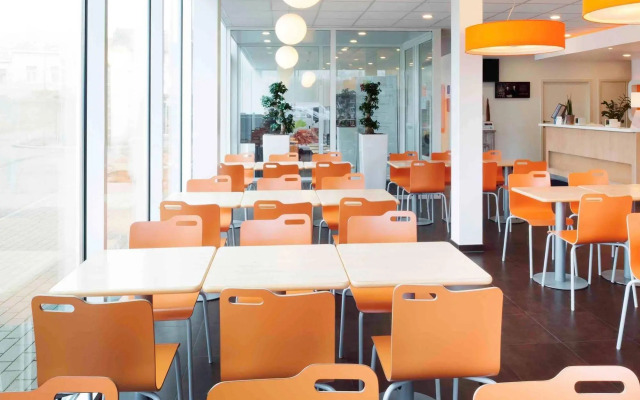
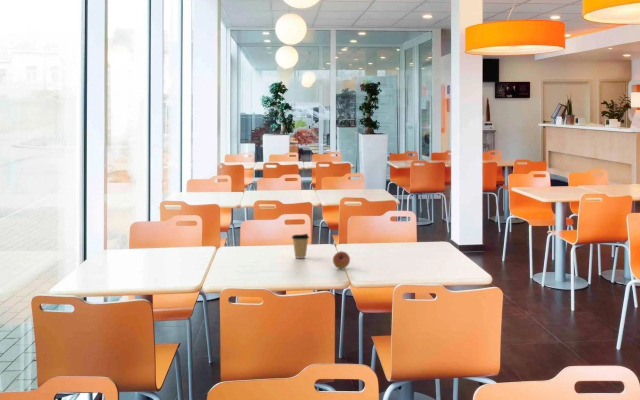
+ coffee cup (300, 245)
+ fruit (341, 259)
